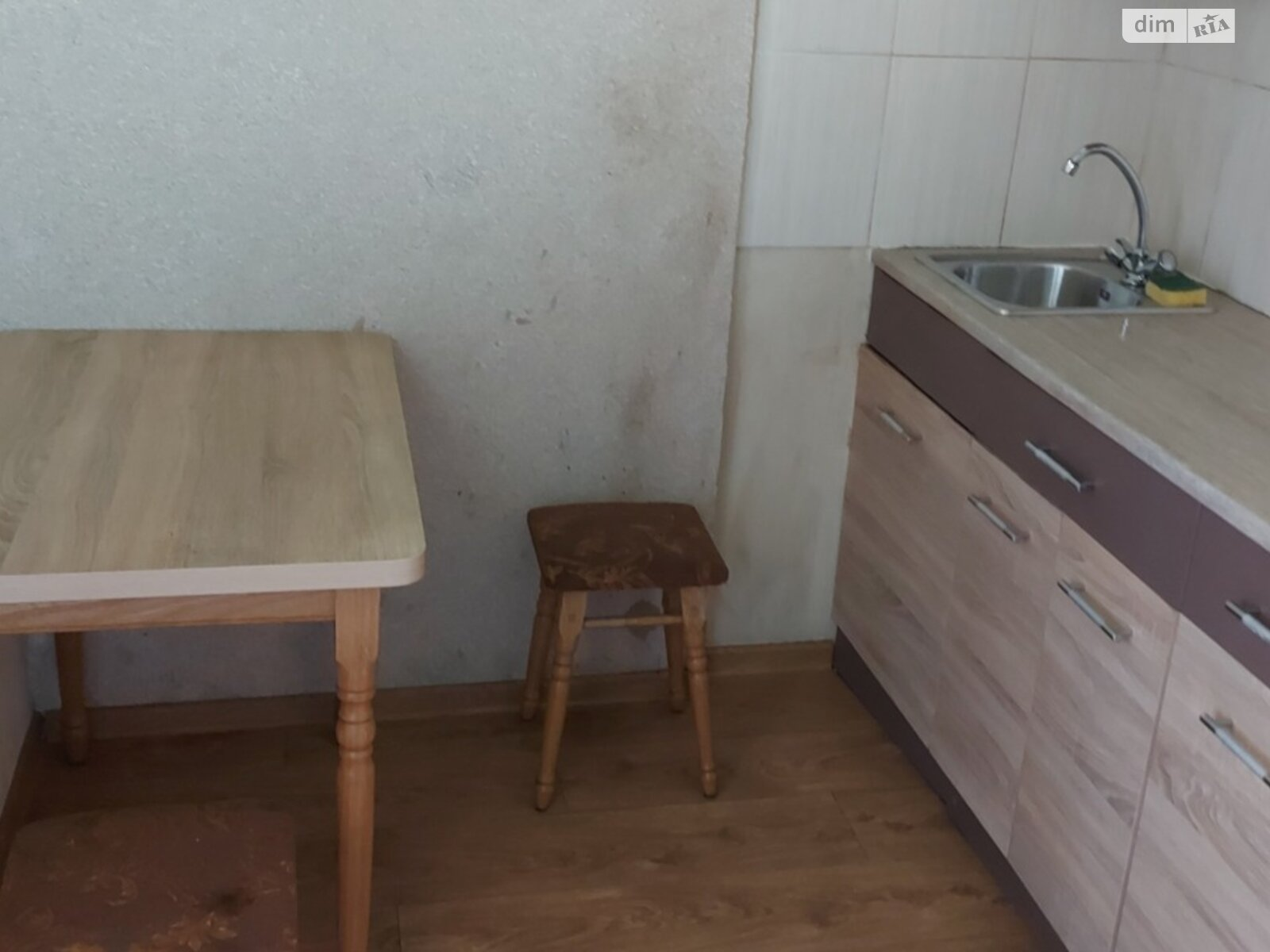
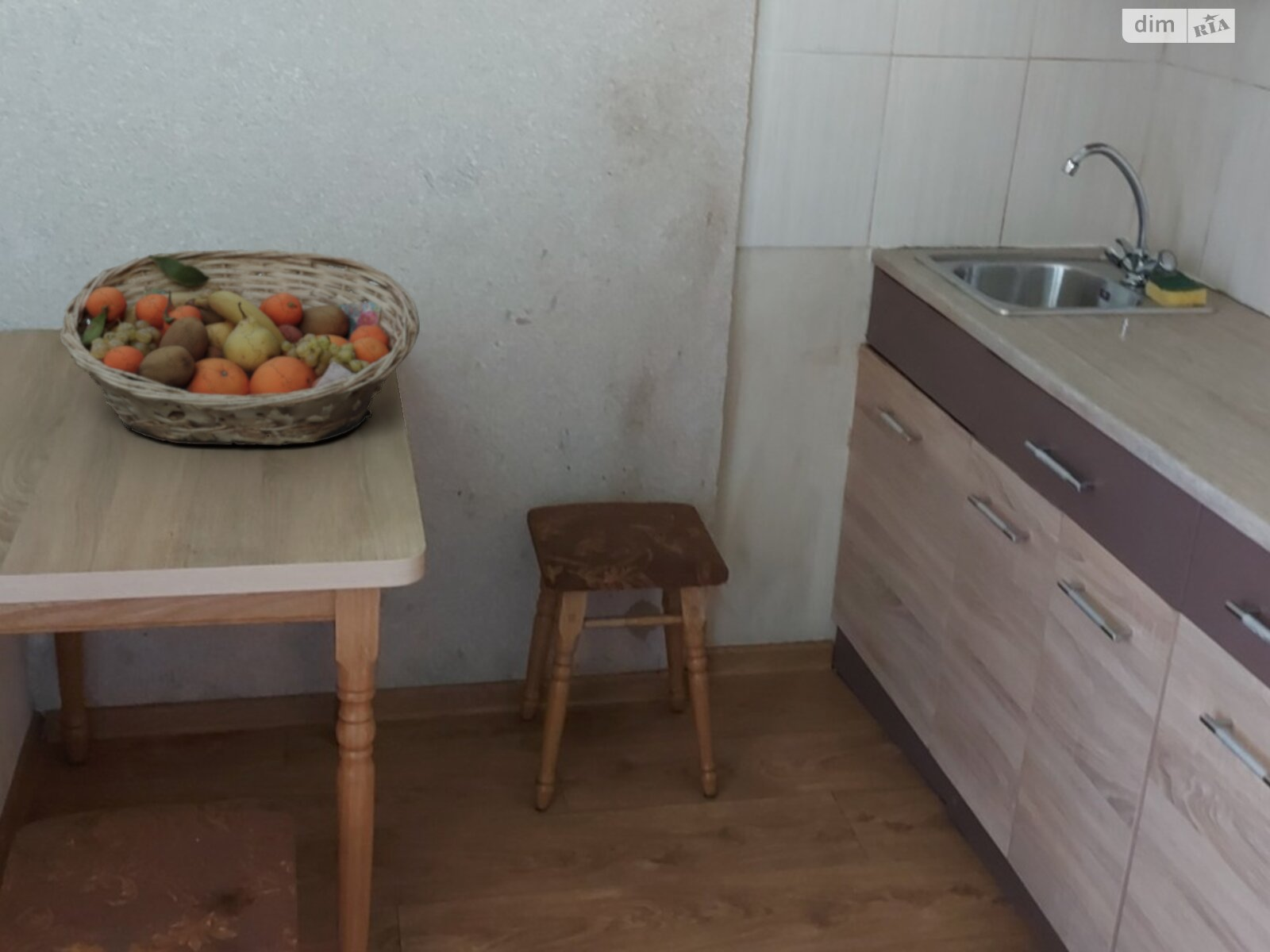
+ fruit basket (245, 344)
